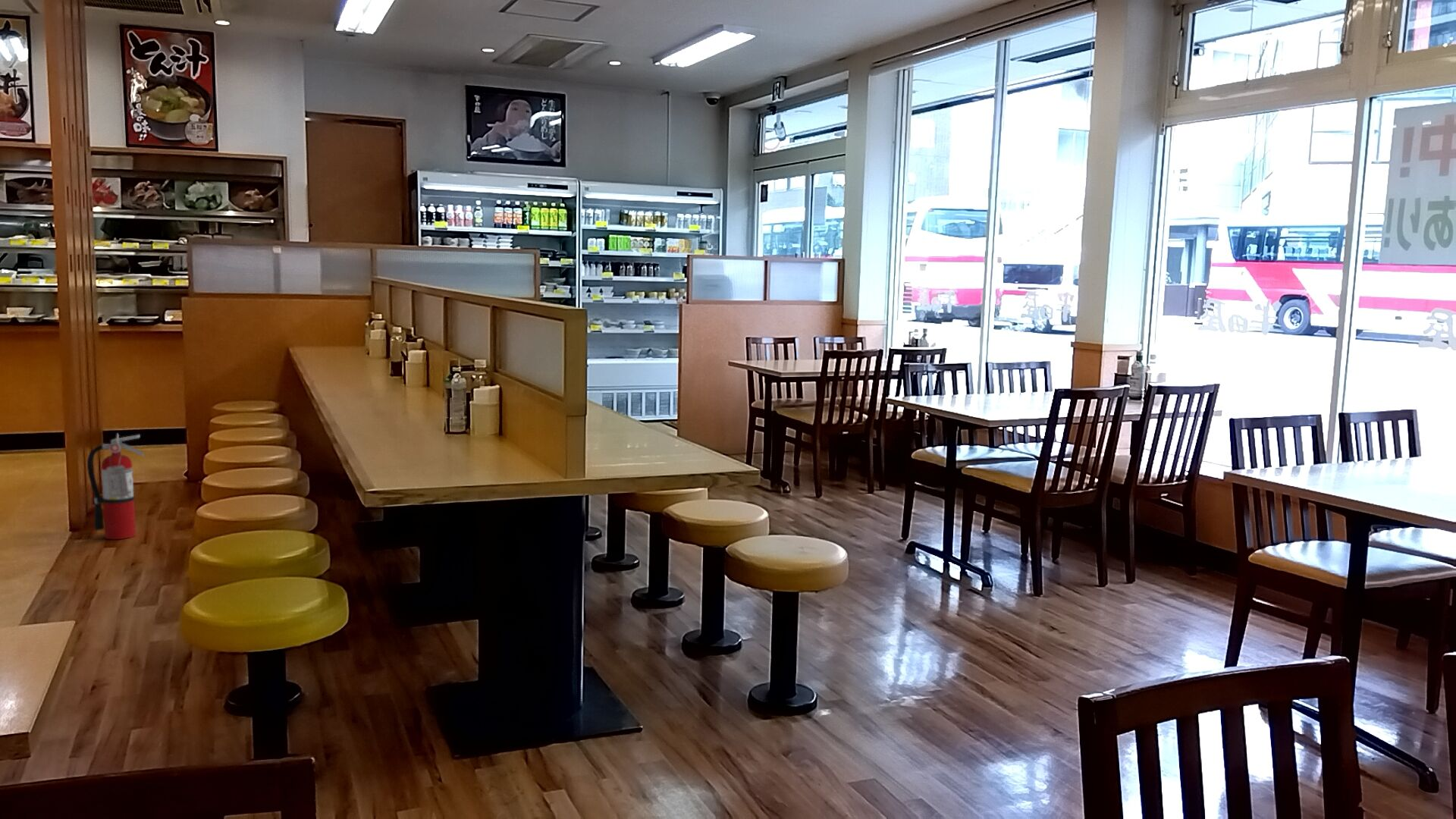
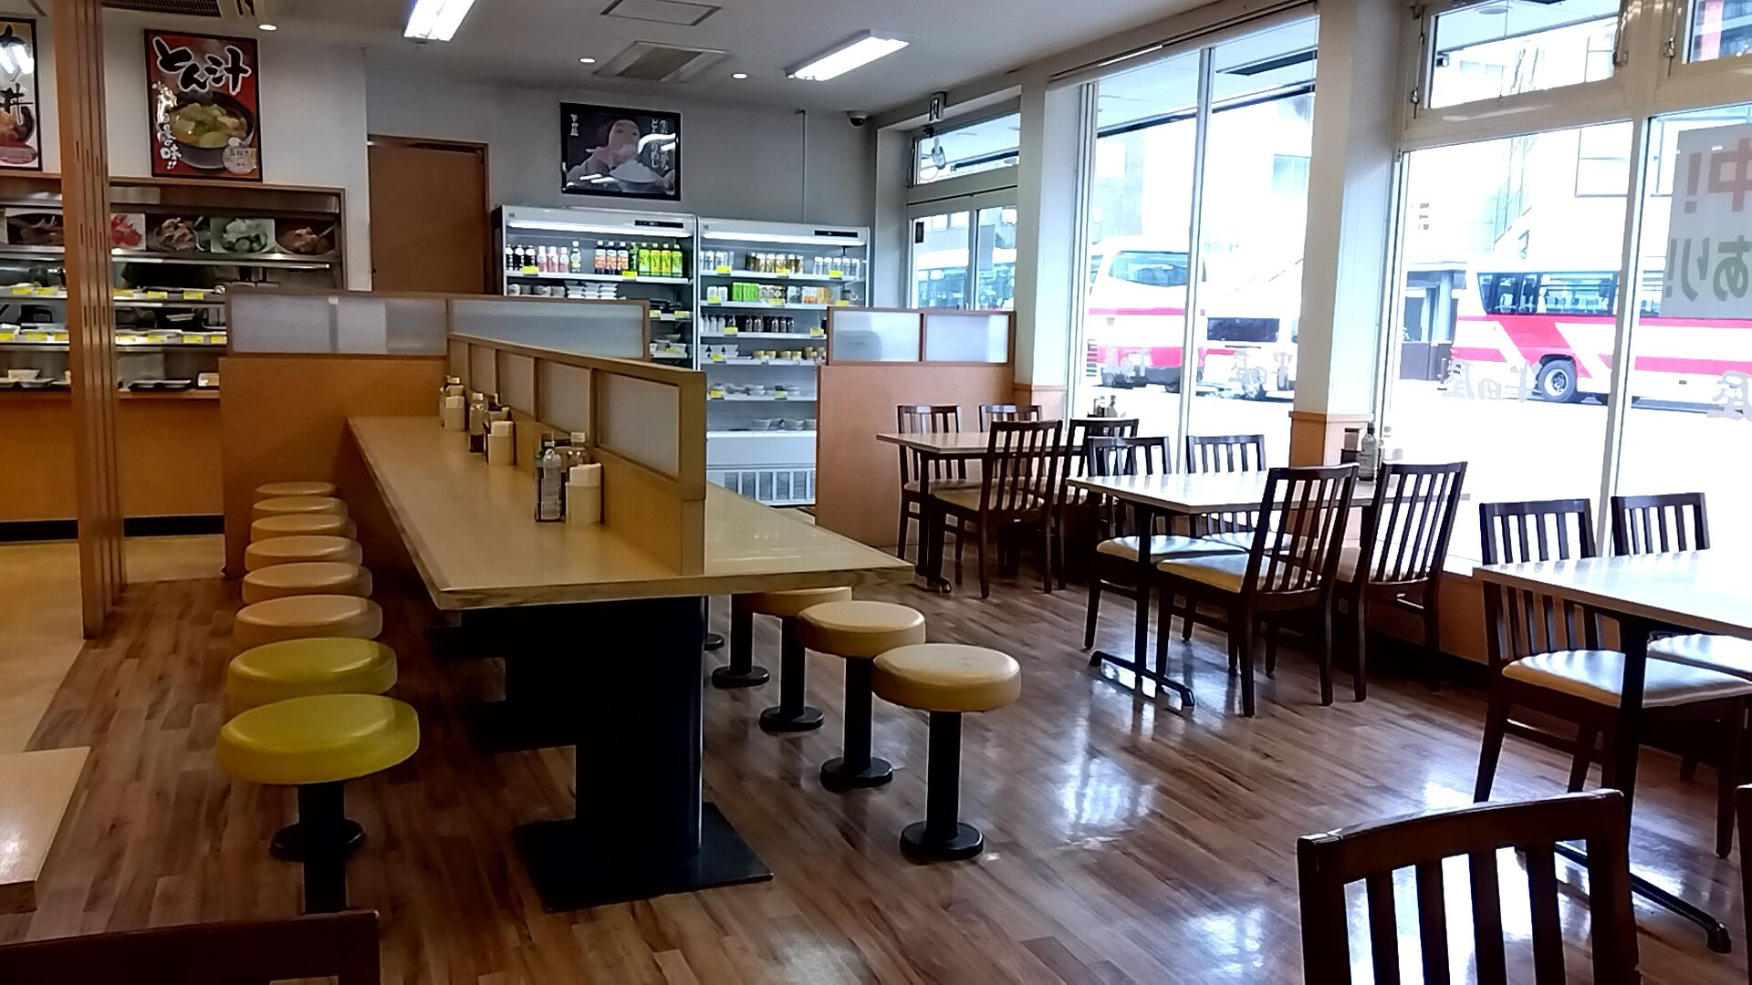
- fire extinguisher (117, 485)
